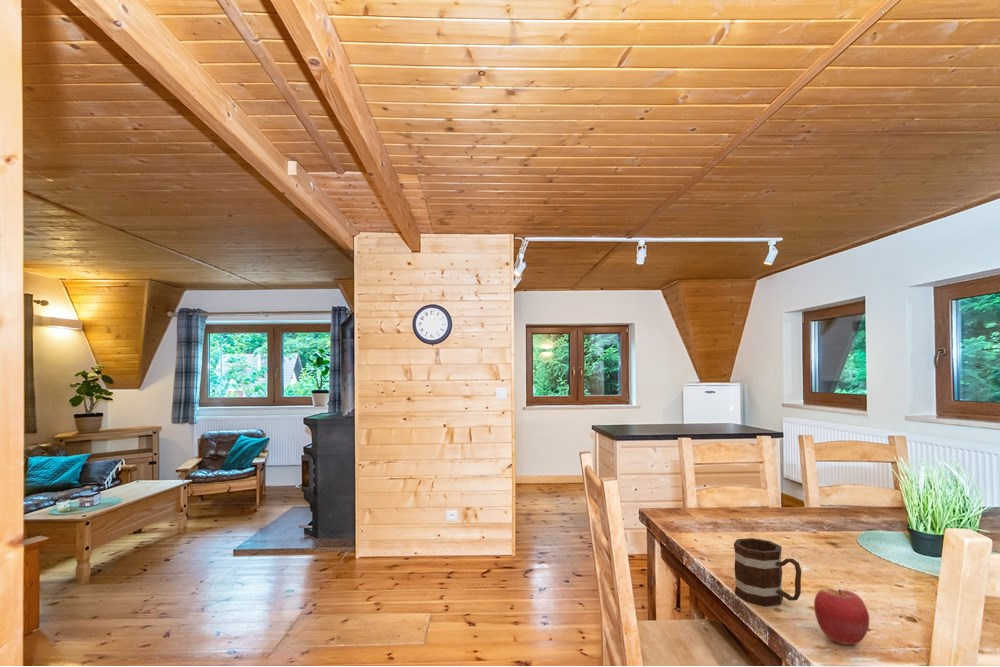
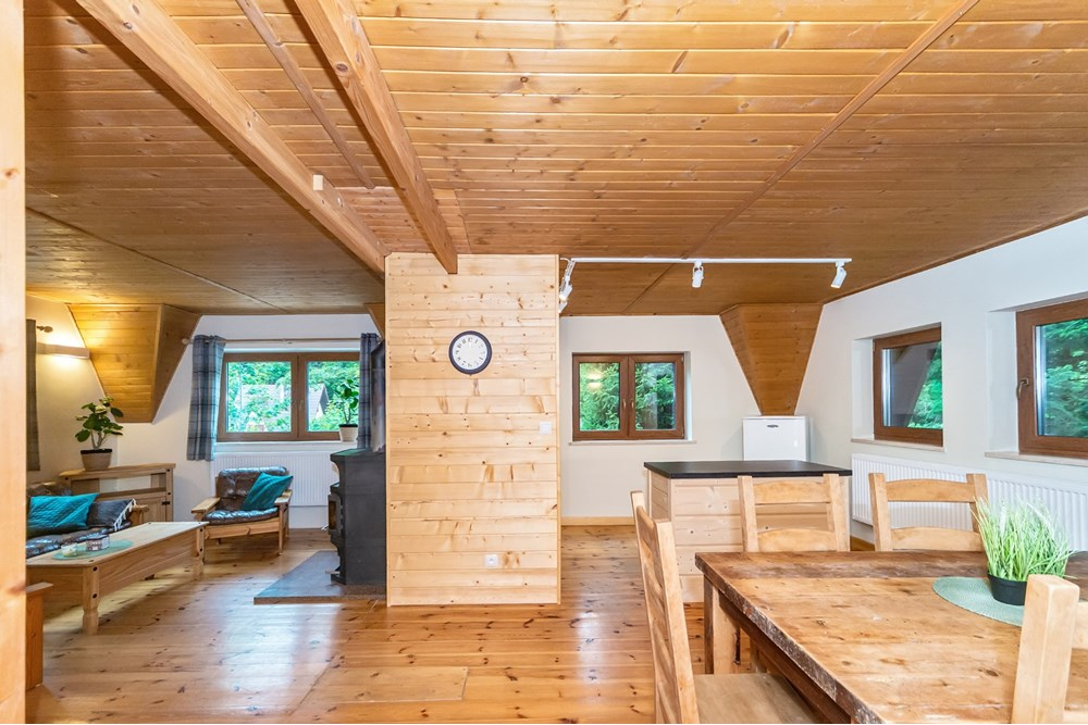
- mug (767, 573)
- apple (841, 614)
